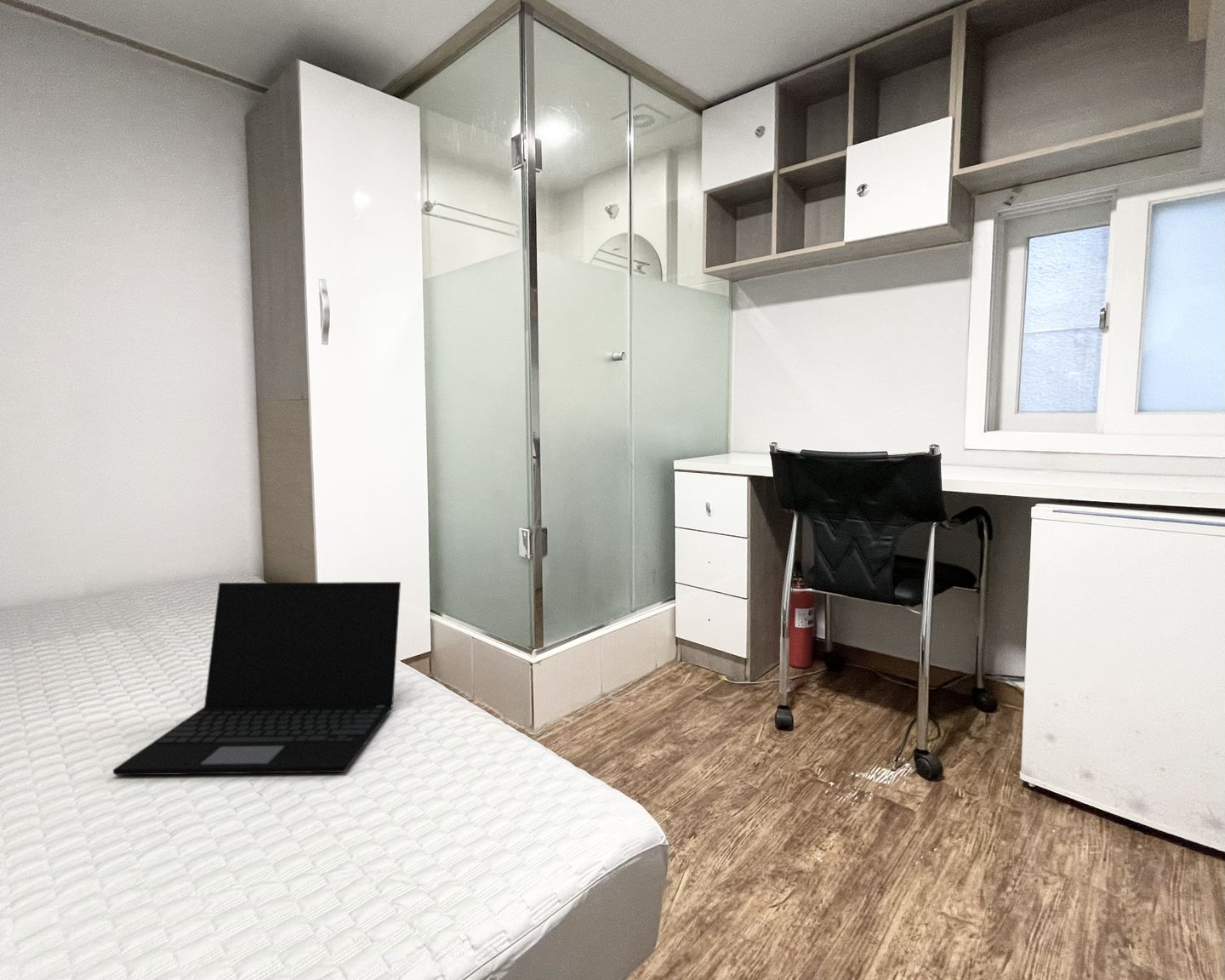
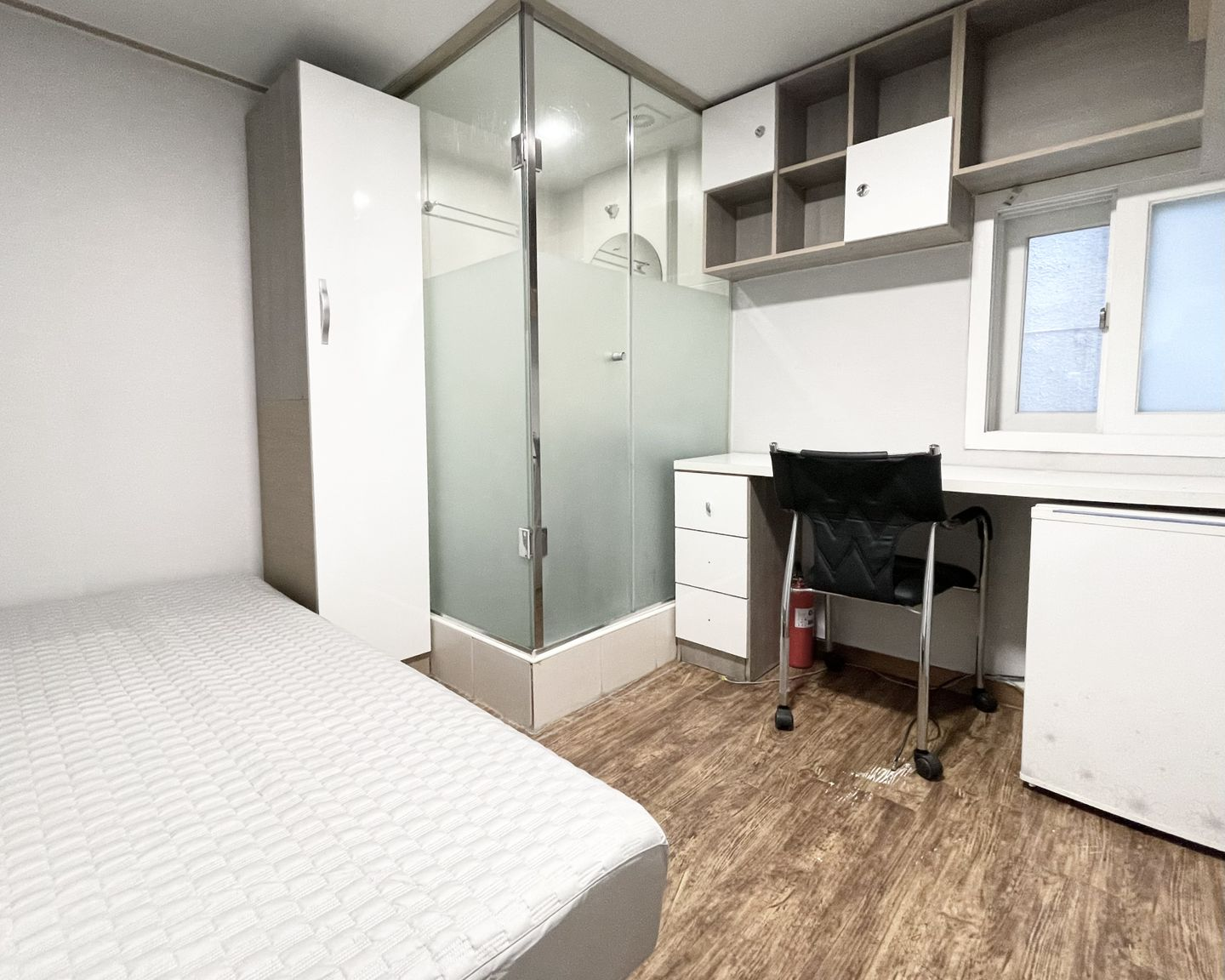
- laptop (276, 666)
